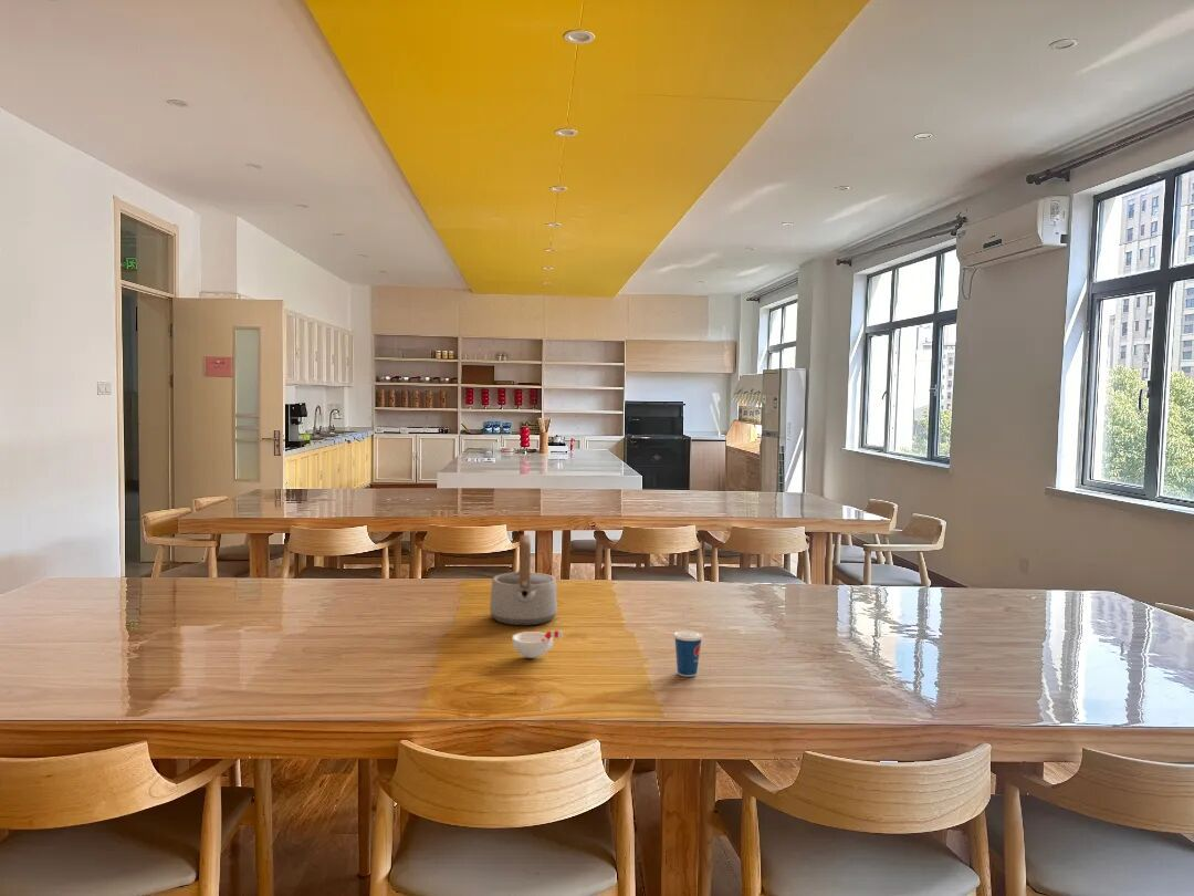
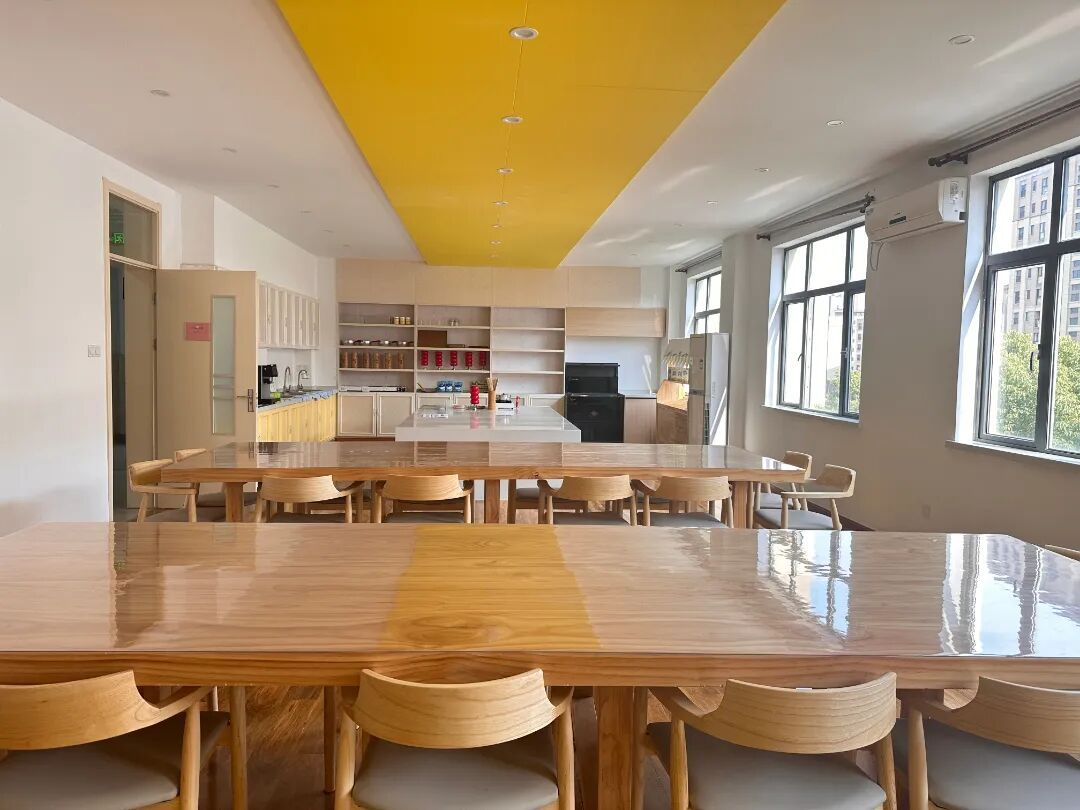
- cup (688, 643)
- teapot (524, 579)
- cup (535, 643)
